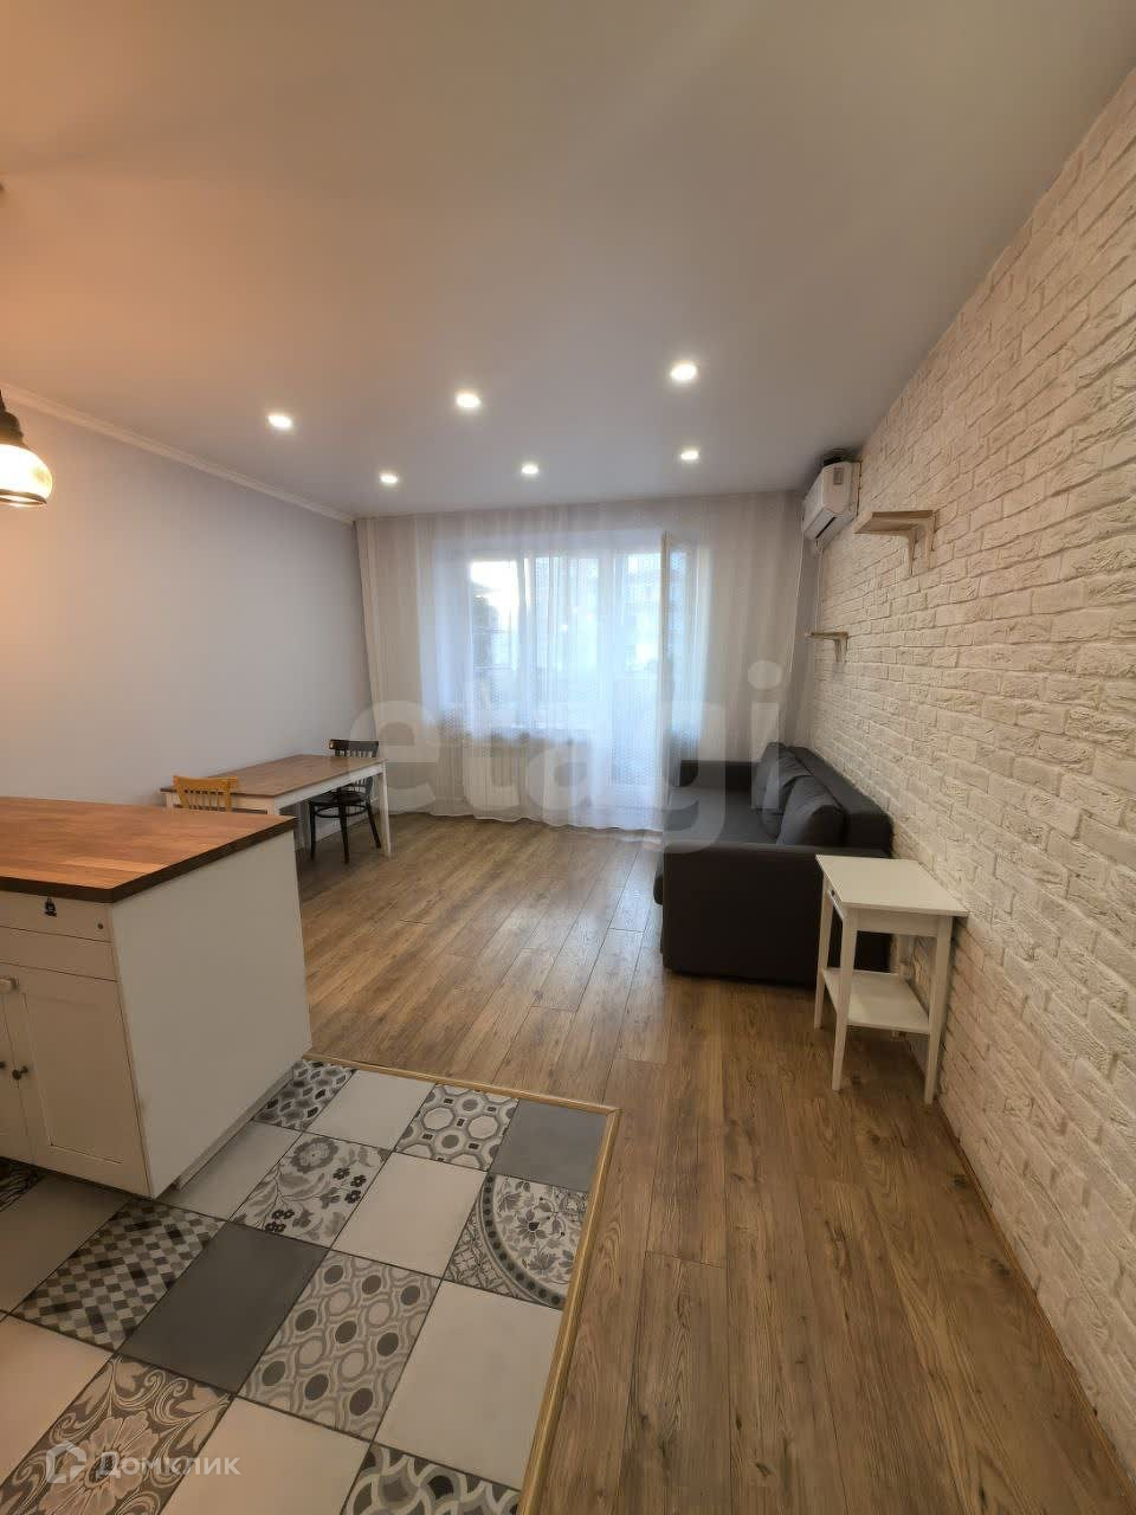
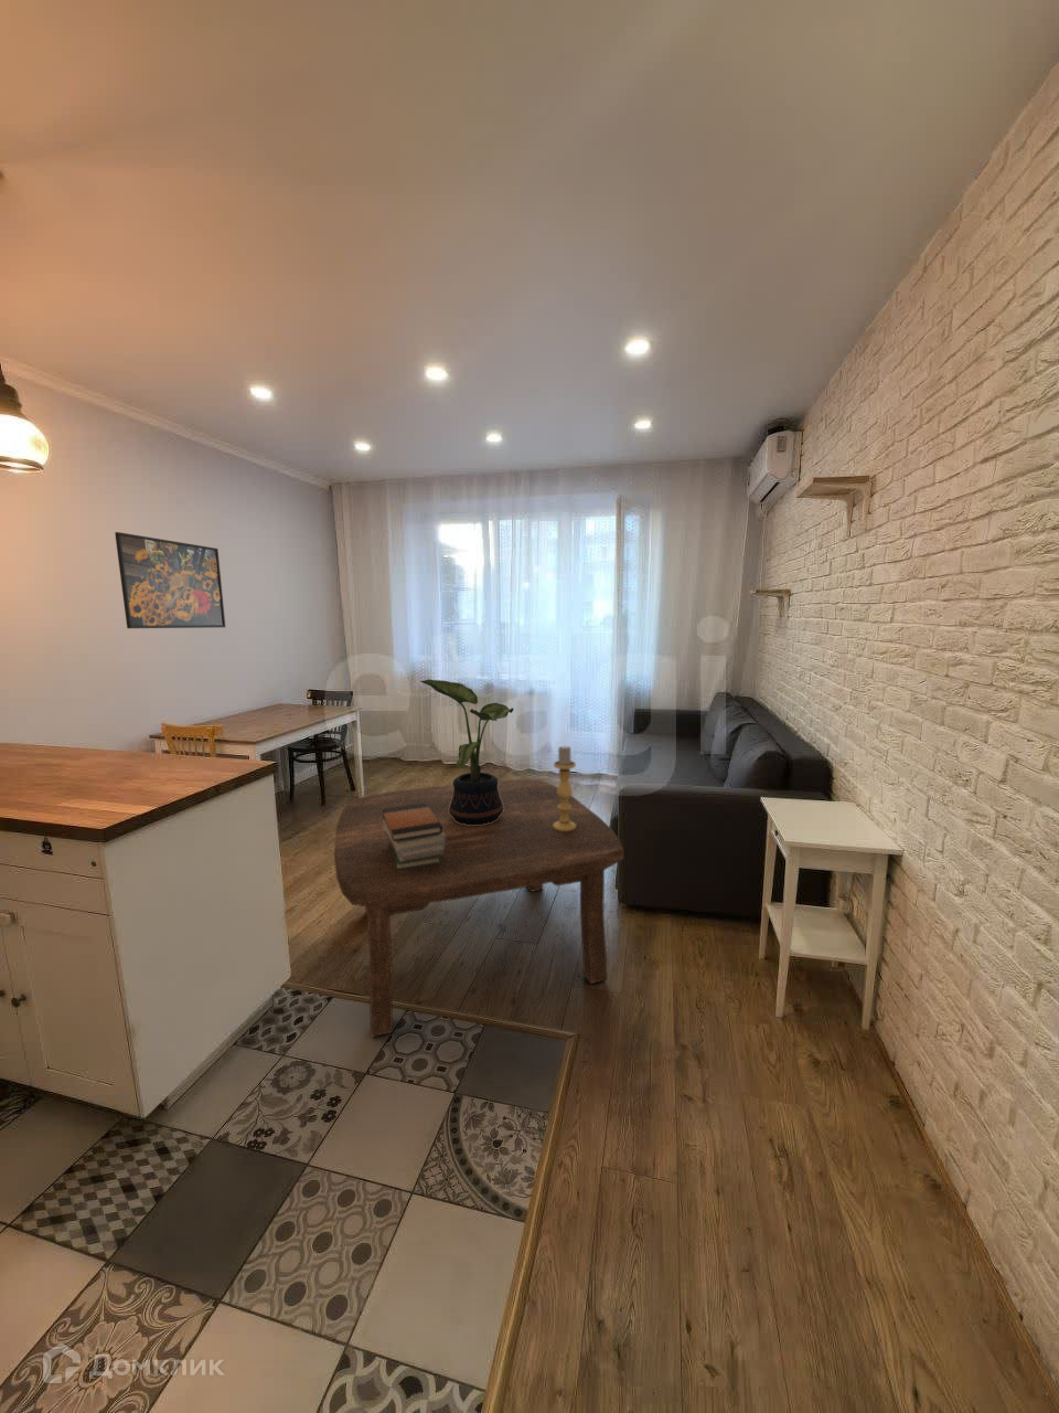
+ potted plant (479, 745)
+ coffee table (471, 883)
+ book stack (413, 833)
+ candle holder (564, 785)
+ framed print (176, 585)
